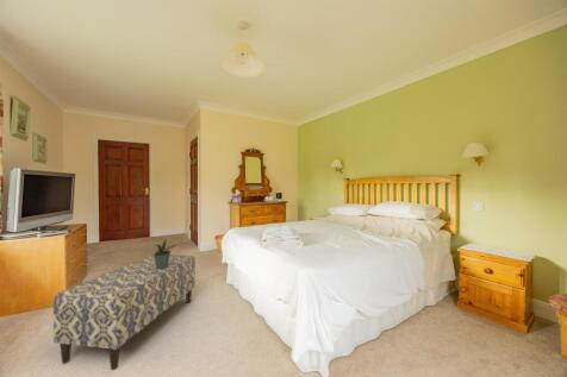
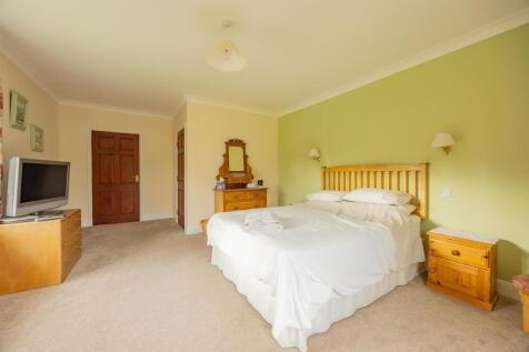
- bench (139, 297)
- potted plant (164, 253)
